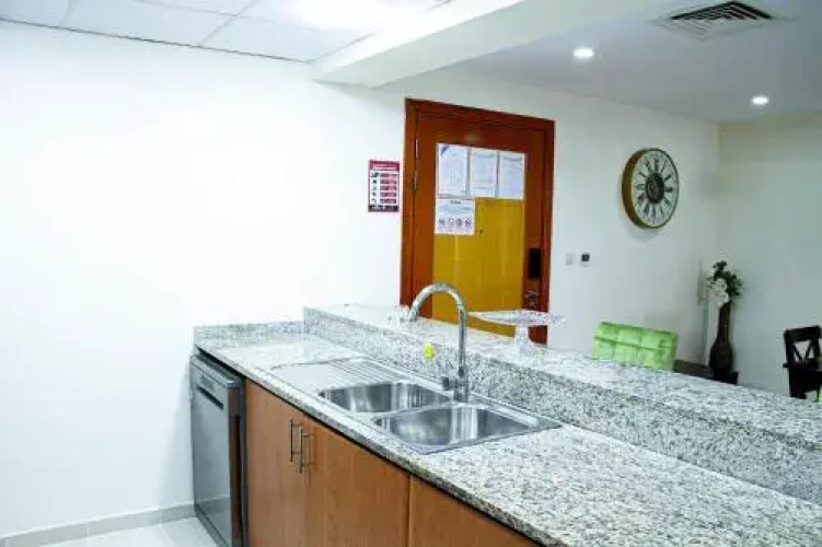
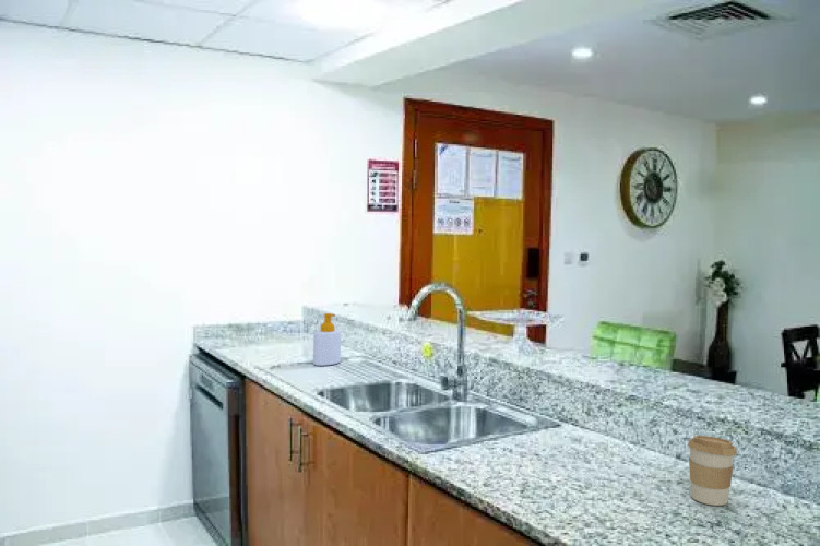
+ soap bottle (326, 337)
+ coffee cup (711, 467)
